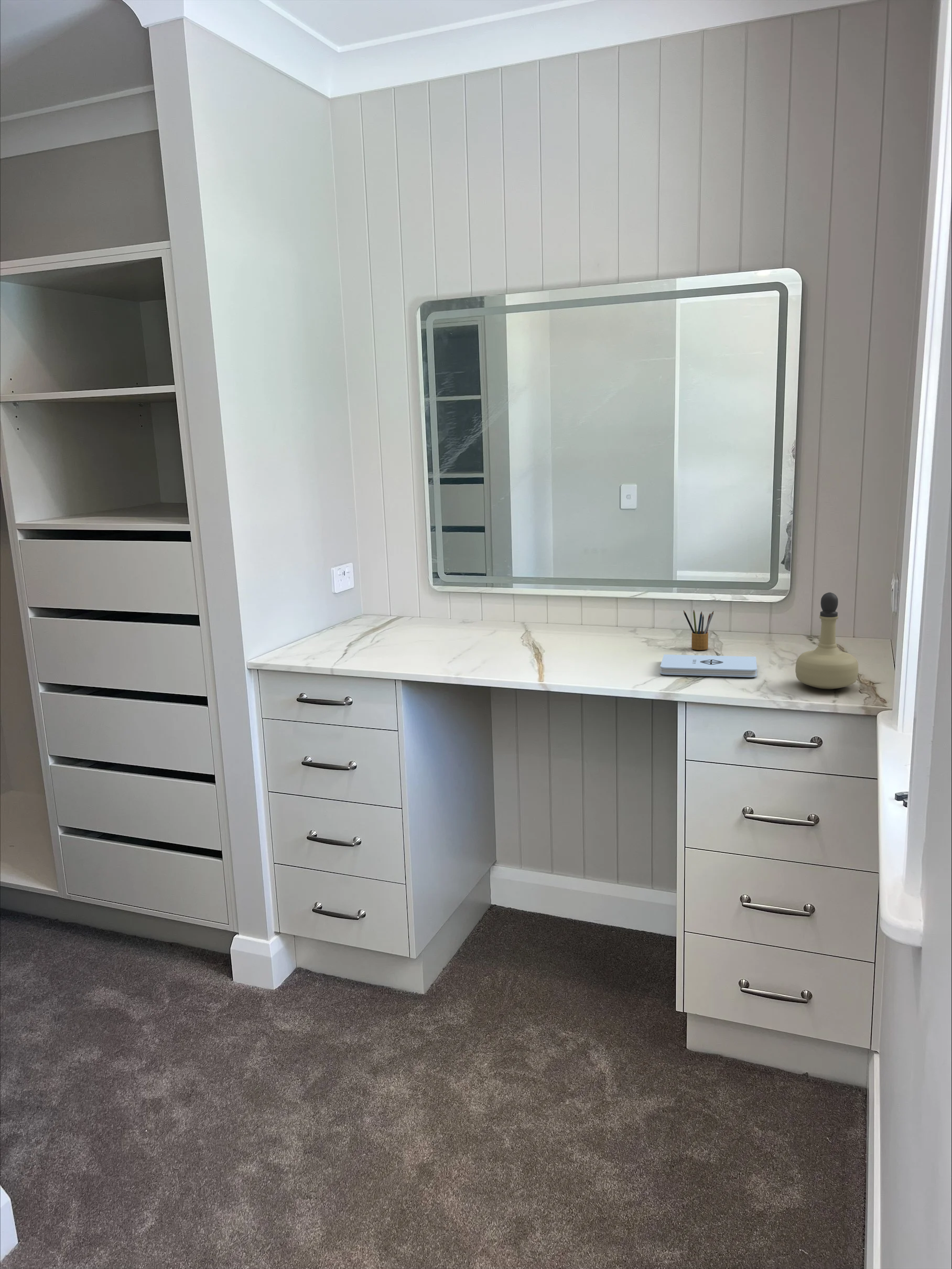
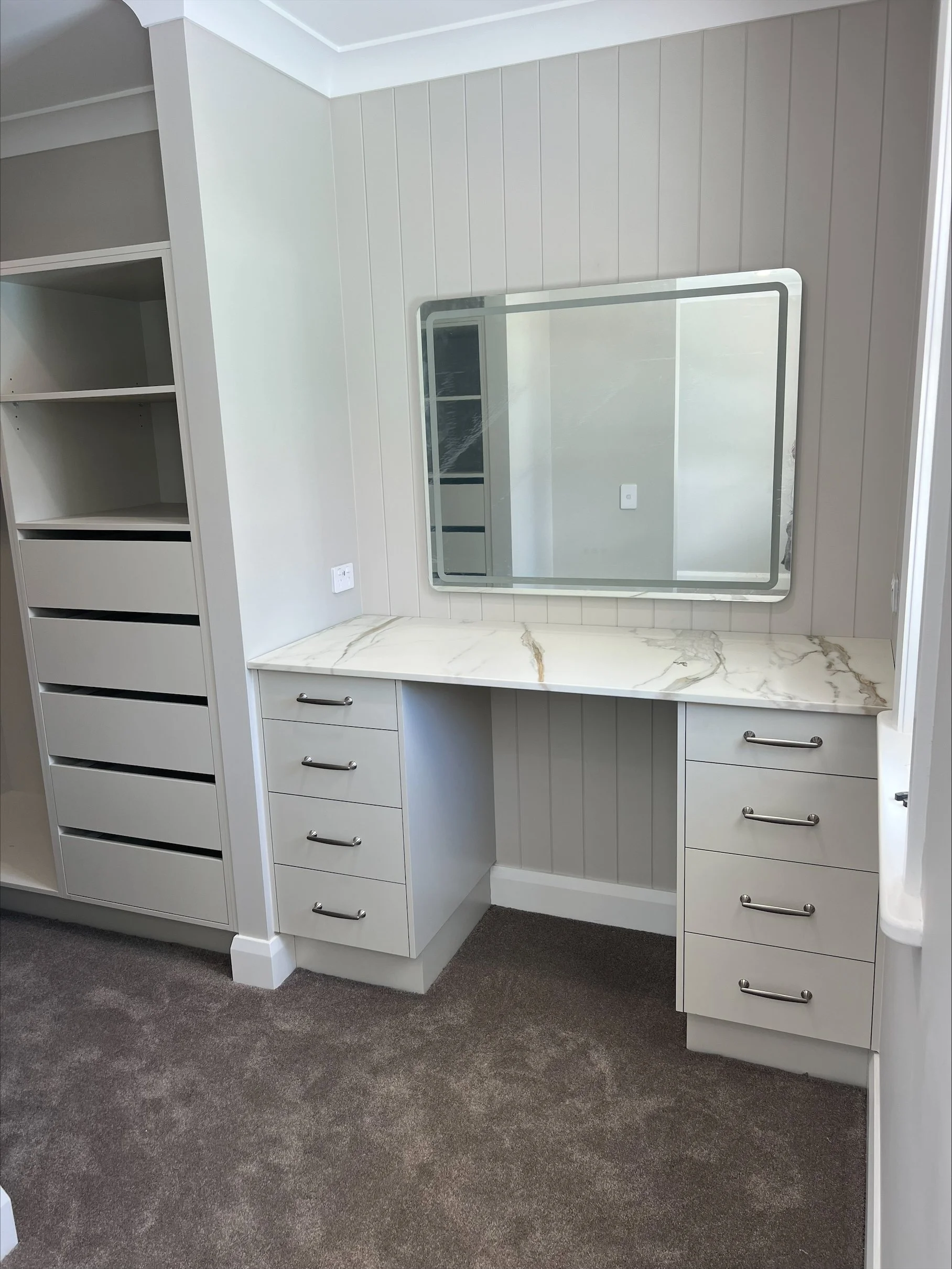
- perfume bottle (828, 640)
- notepad (708, 665)
- pencil box (698, 629)
